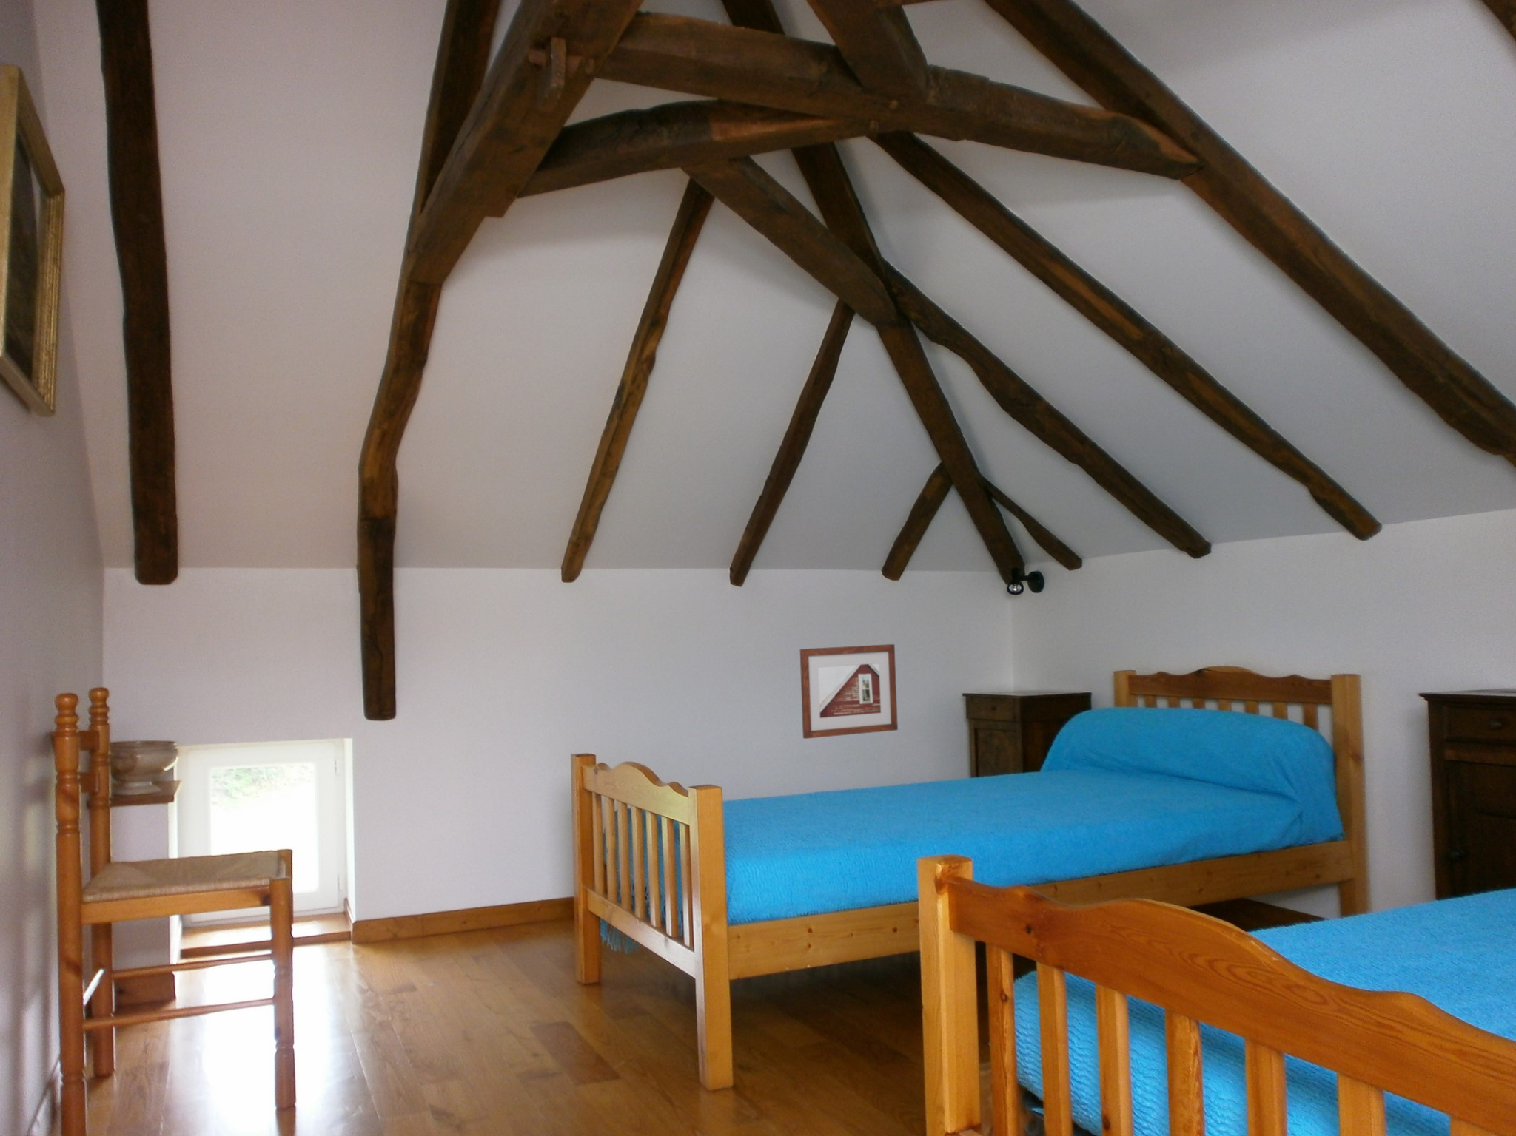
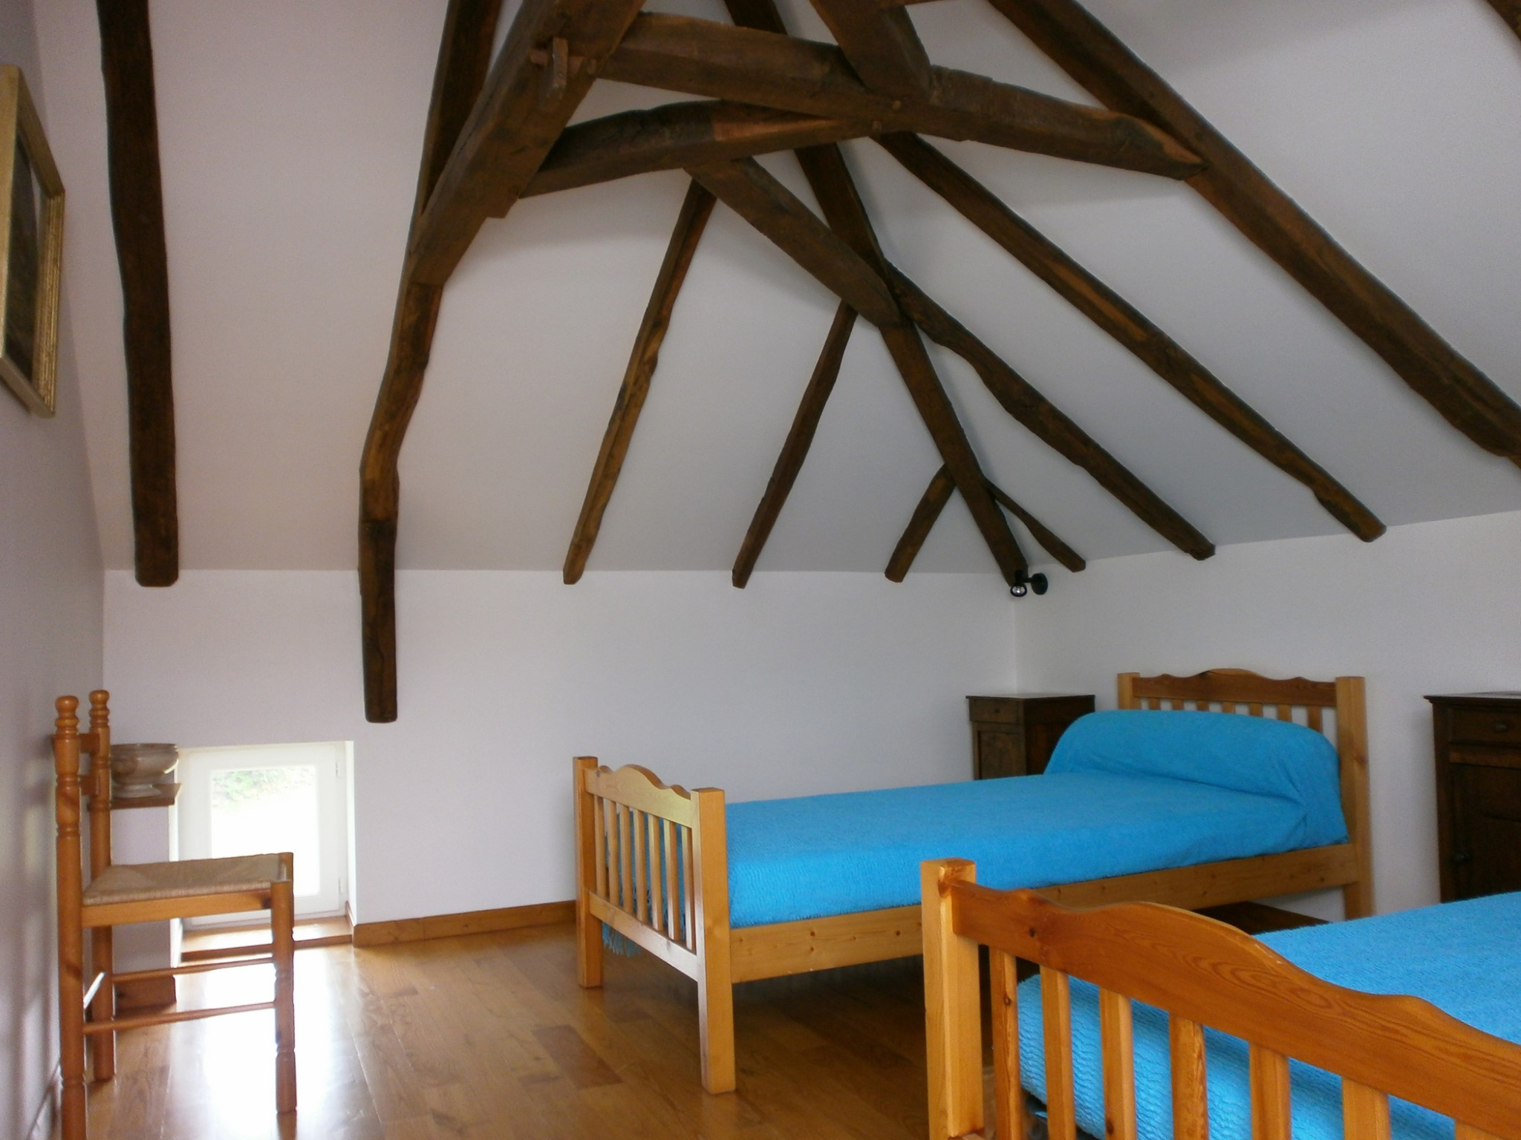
- picture frame (849, 690)
